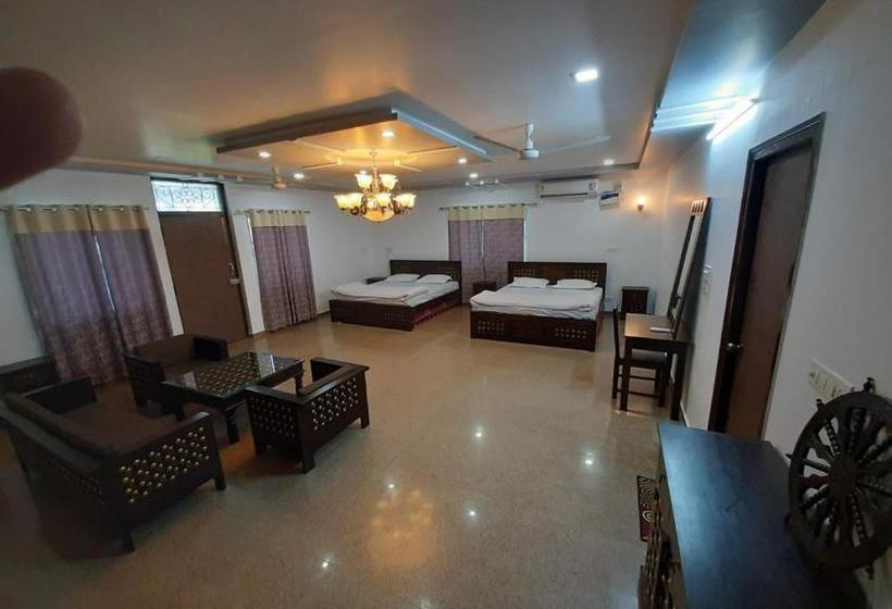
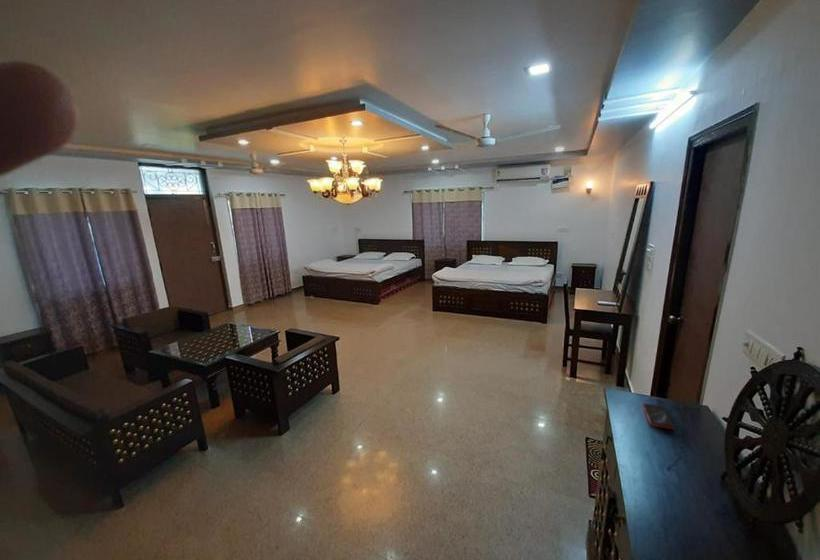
+ smartphone (657, 415)
